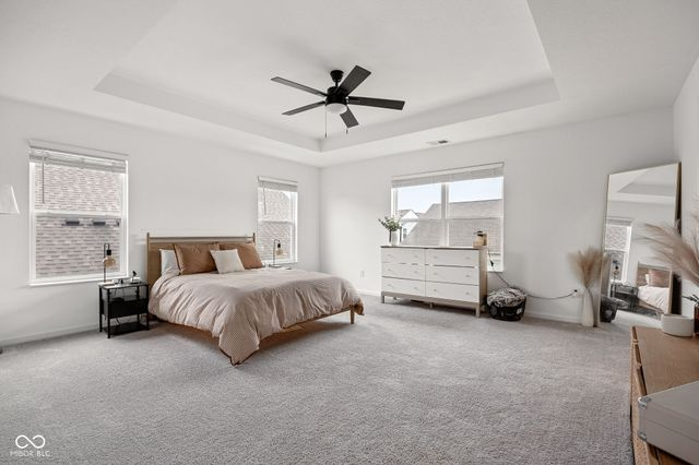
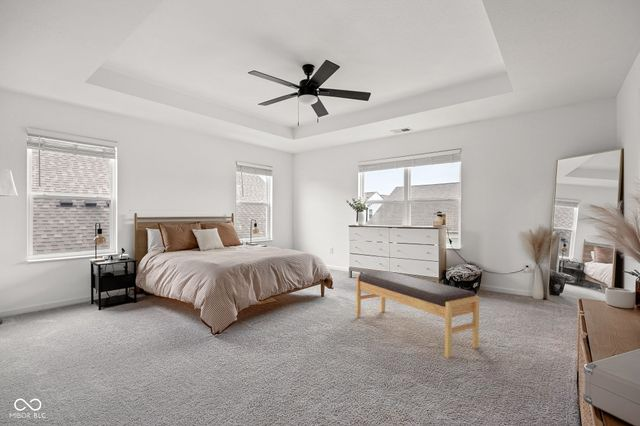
+ bench (409, 305)
